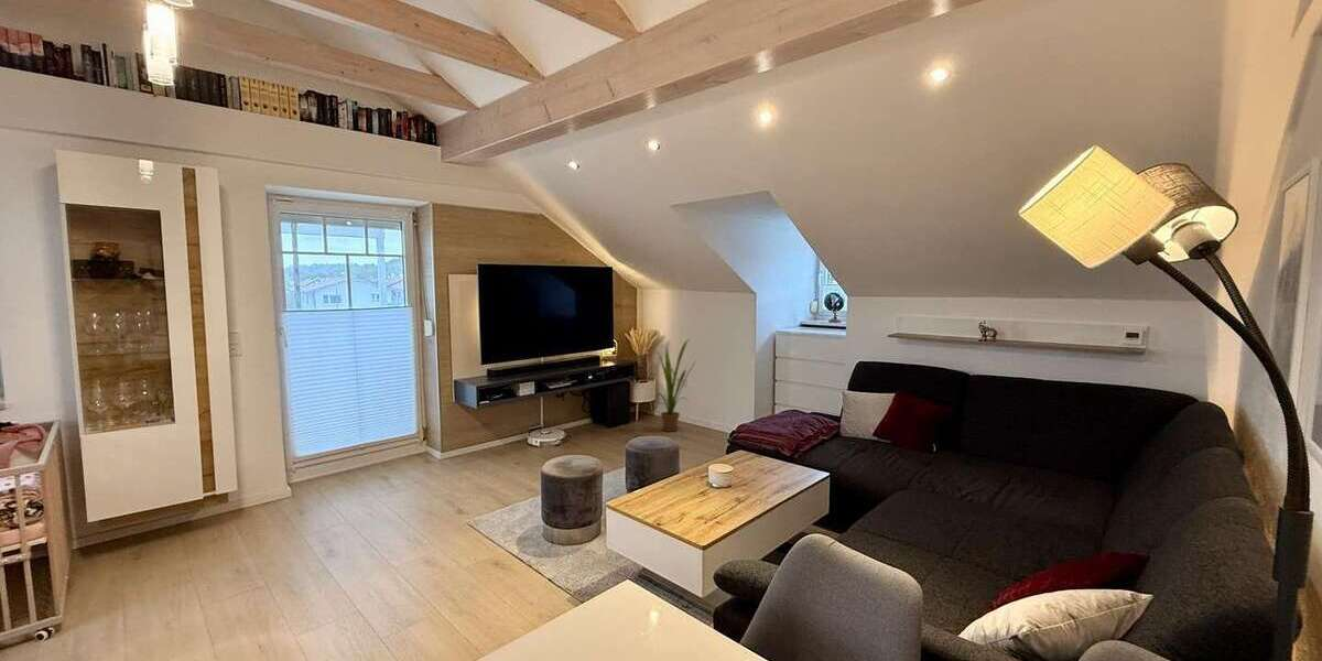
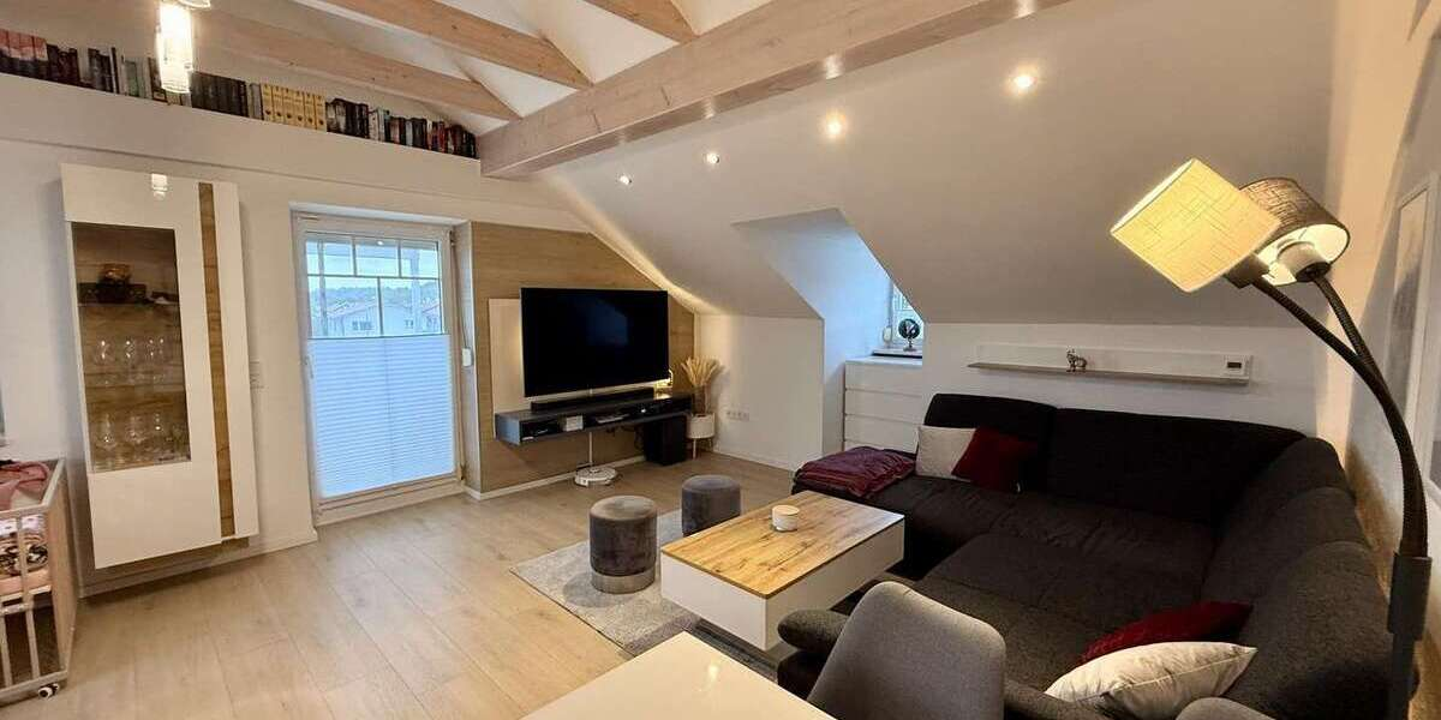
- house plant (671, 384)
